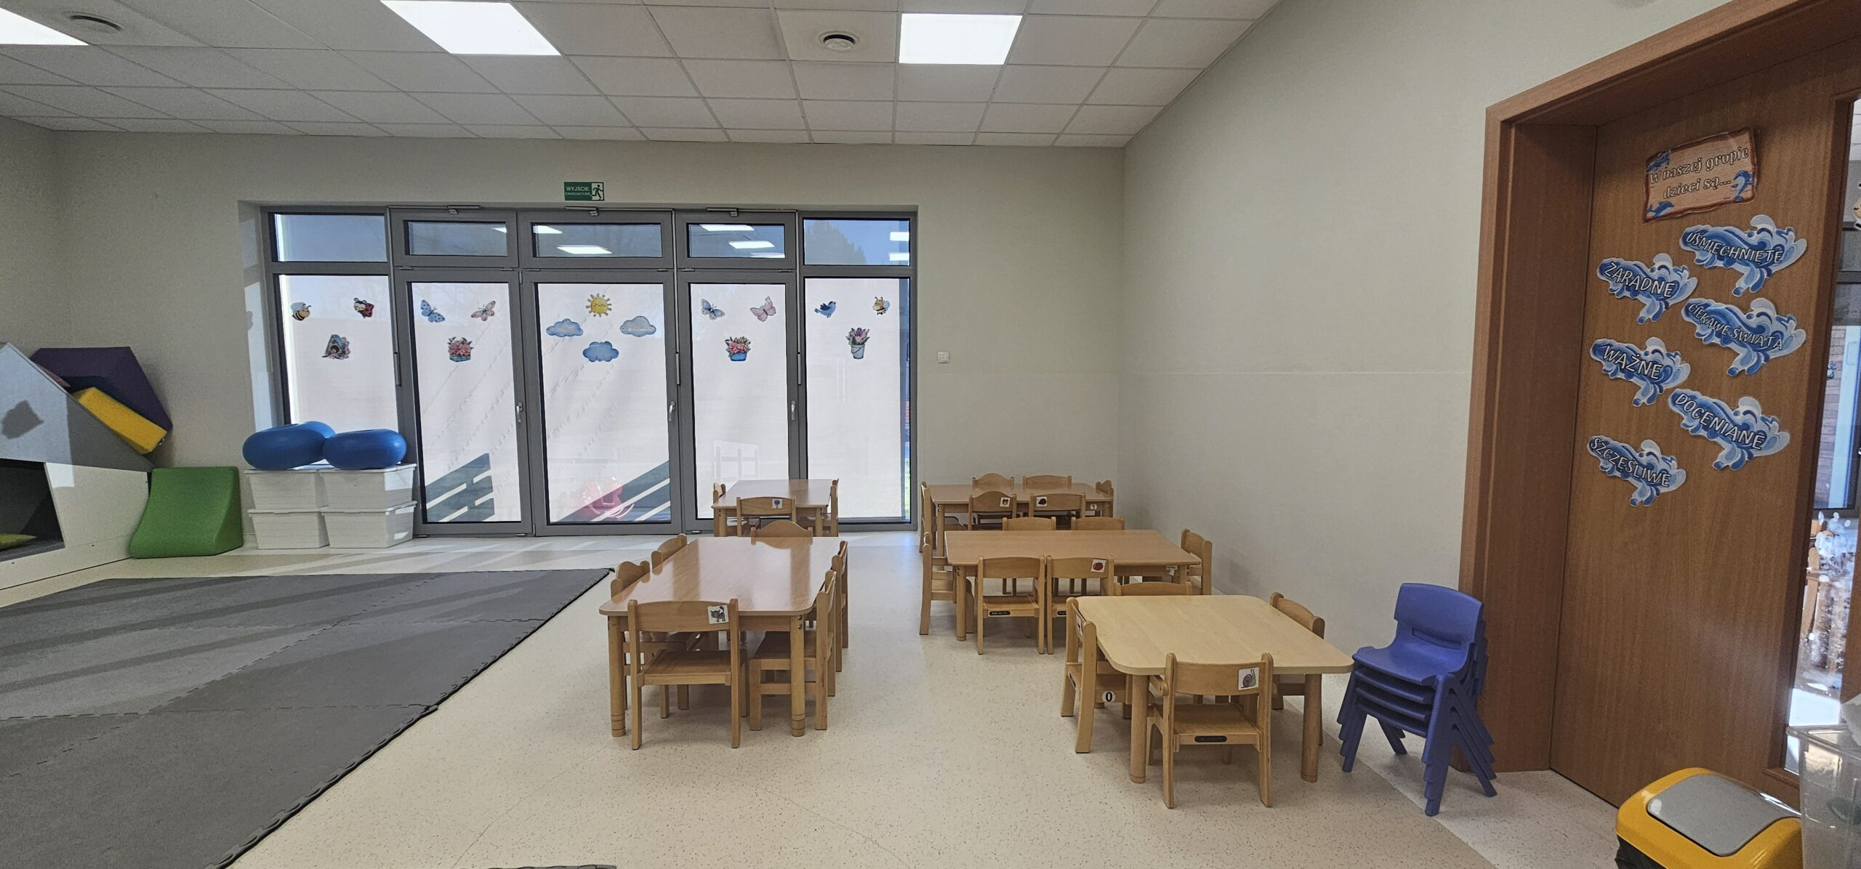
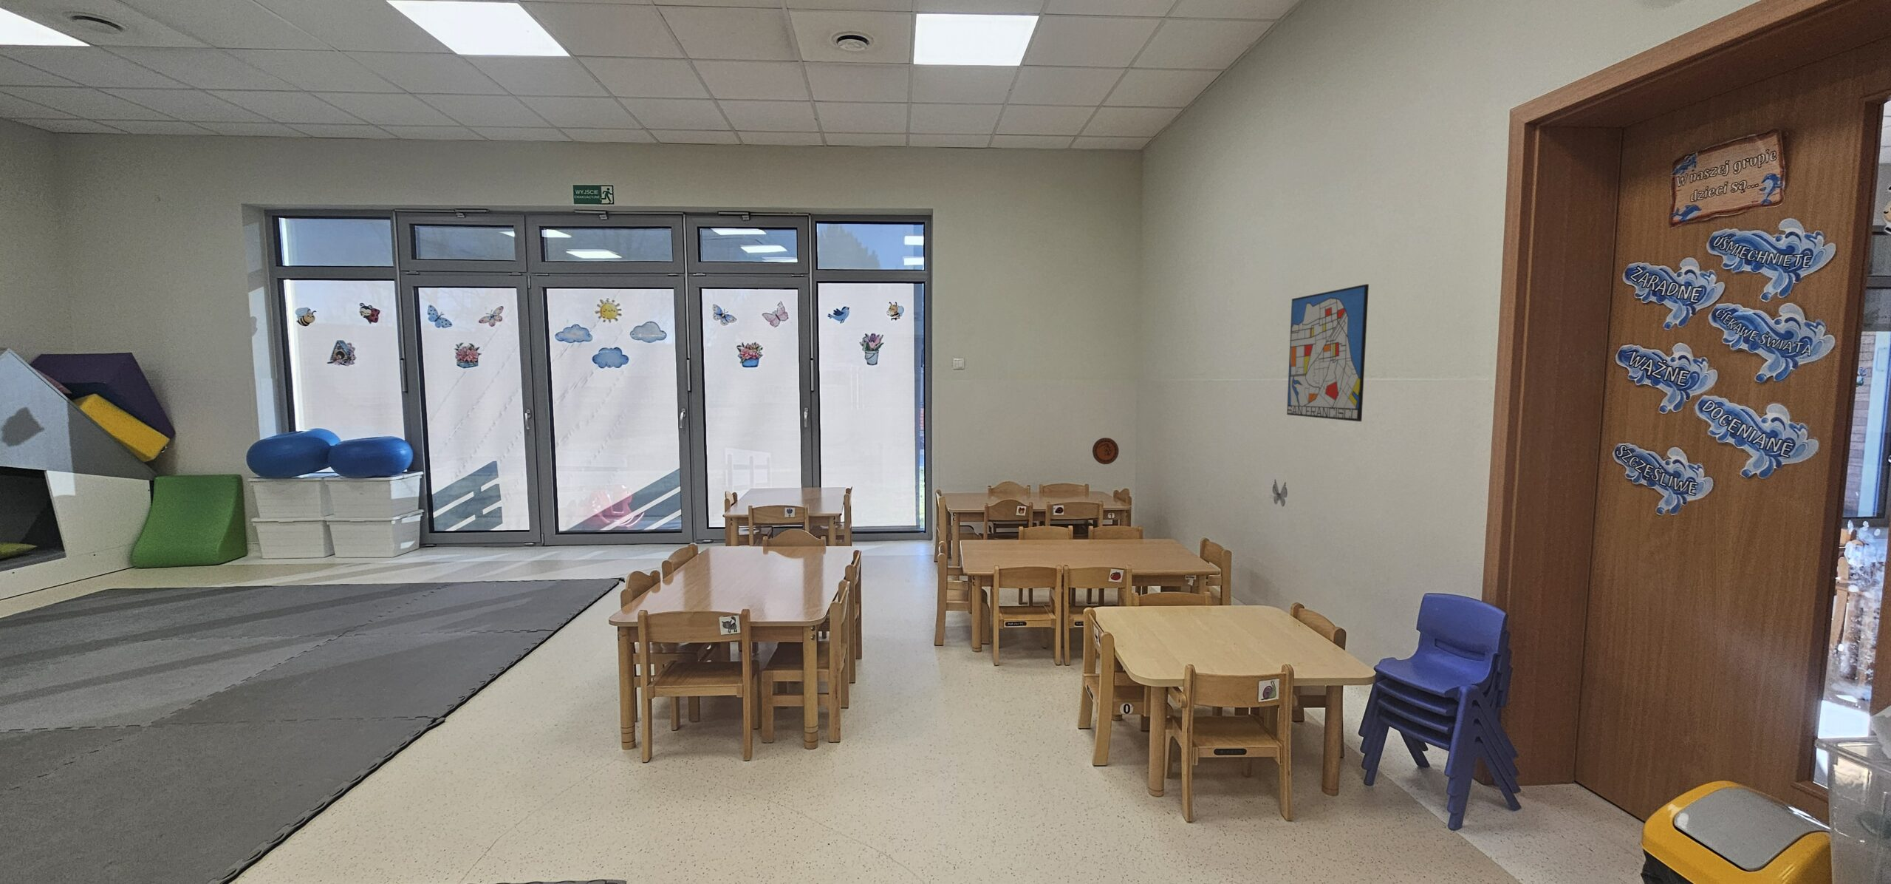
+ wall art (1324, 355)
+ decorative butterfly (1277, 492)
+ decorative plate (1105, 451)
